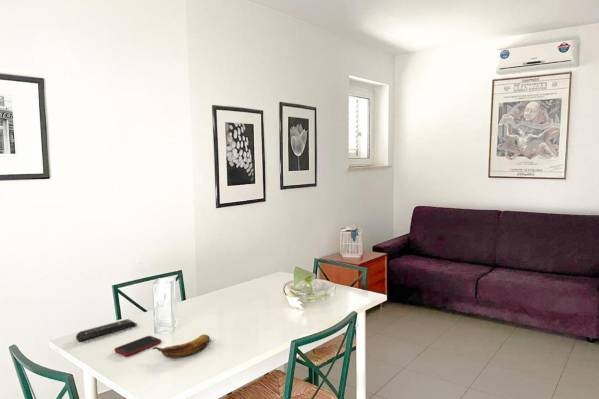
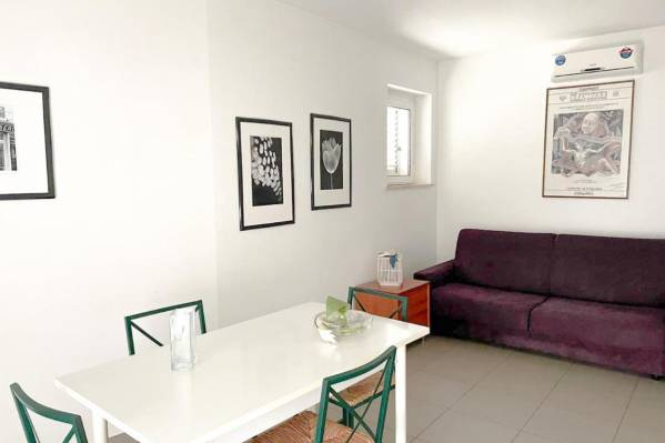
- cell phone (138, 345)
- banana (186, 344)
- remote control (107, 329)
